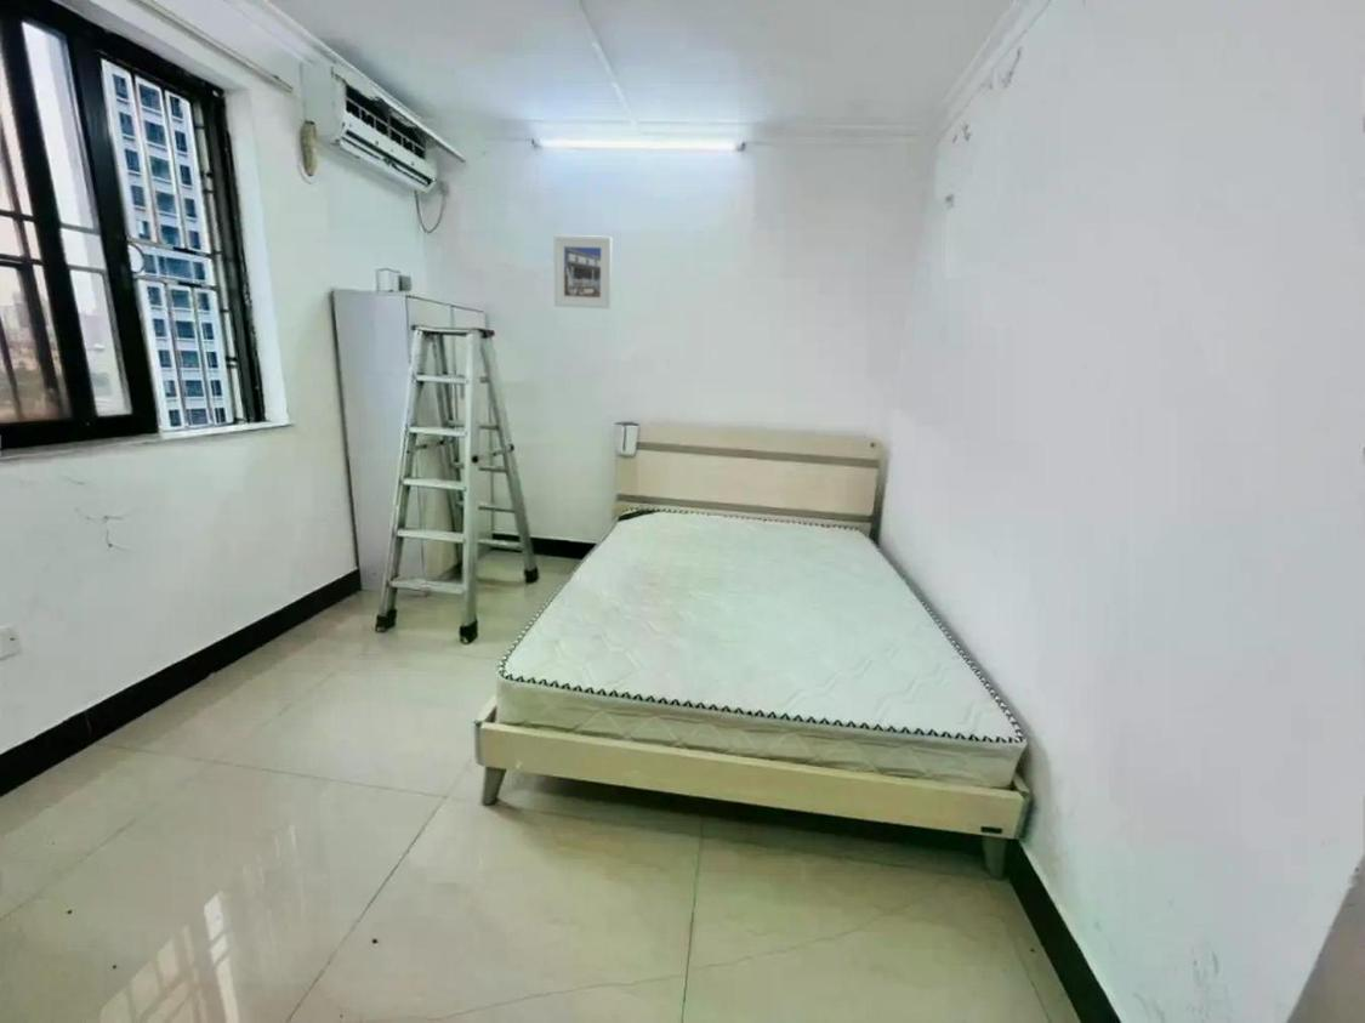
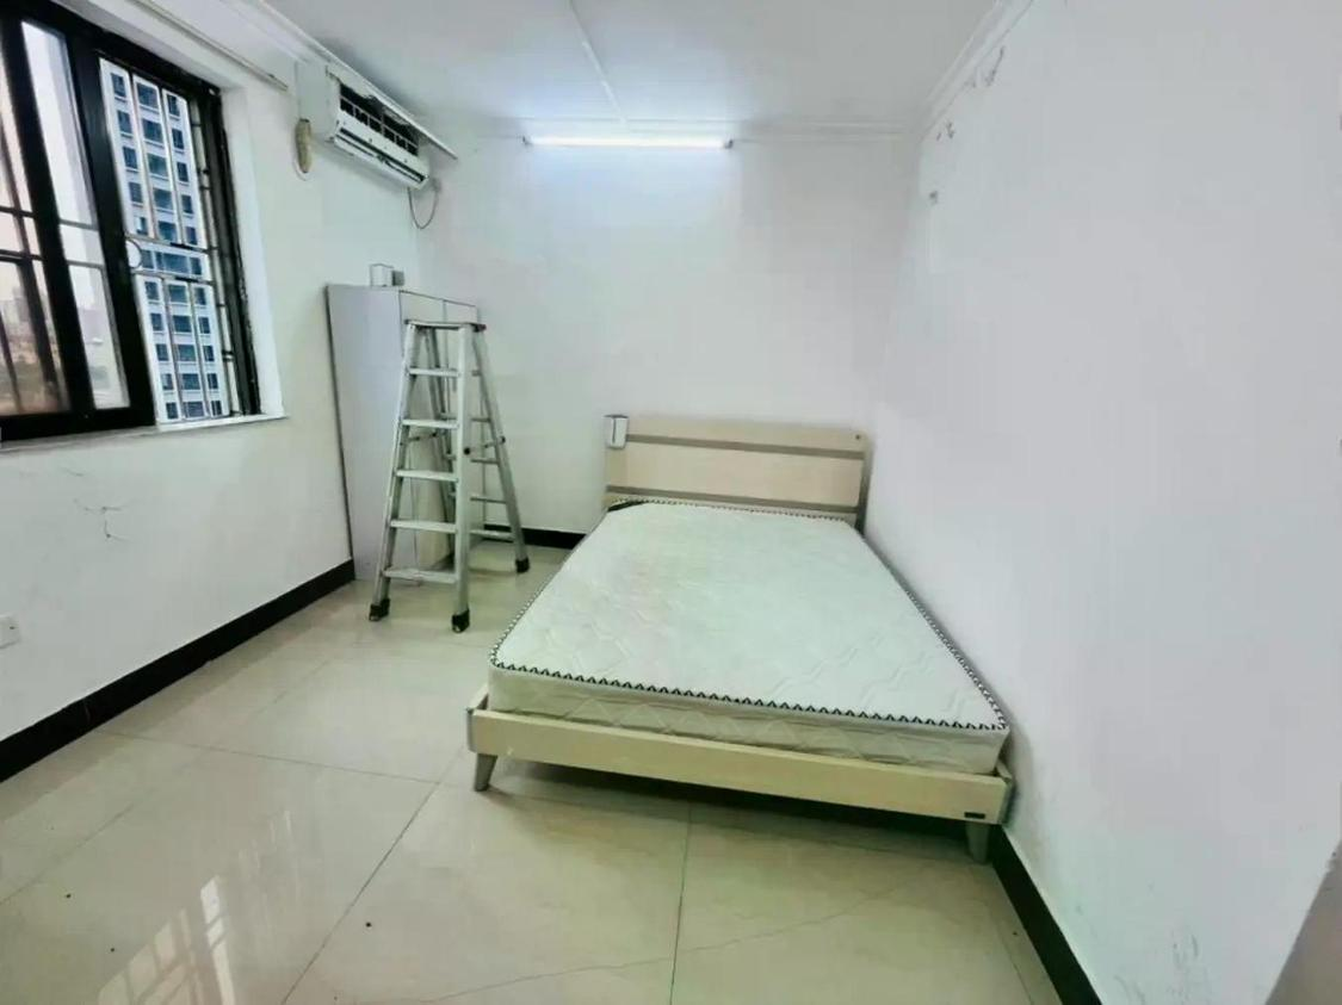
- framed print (582, 272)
